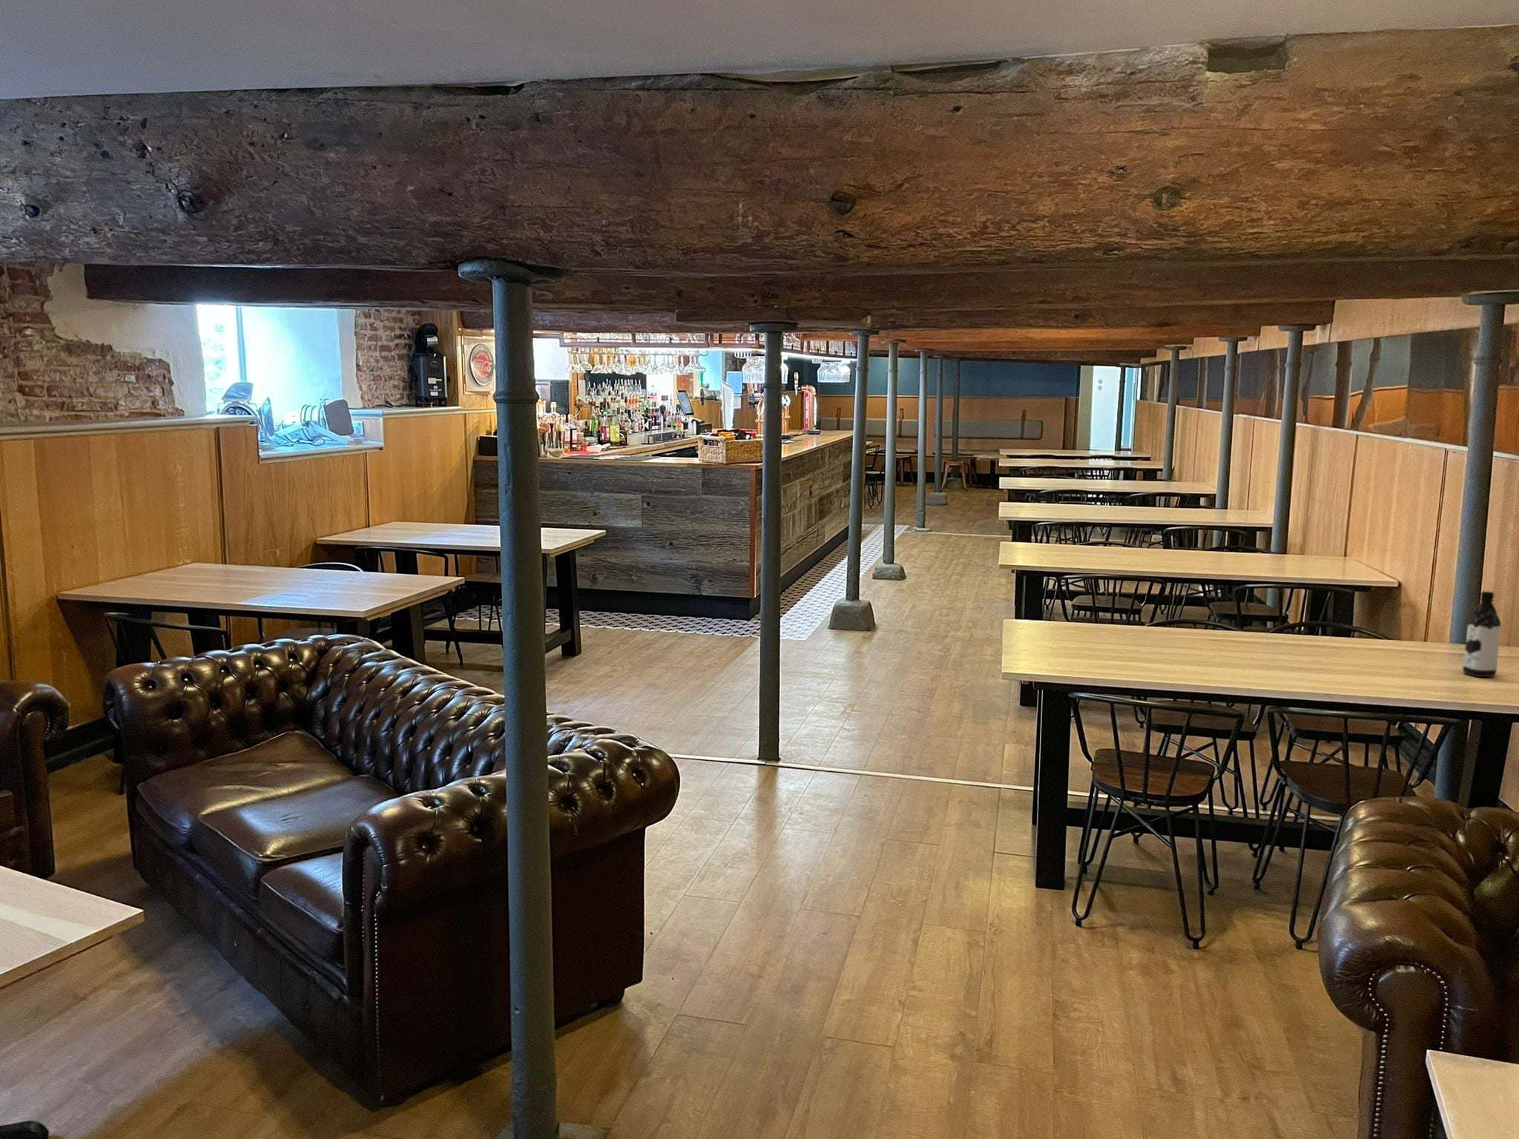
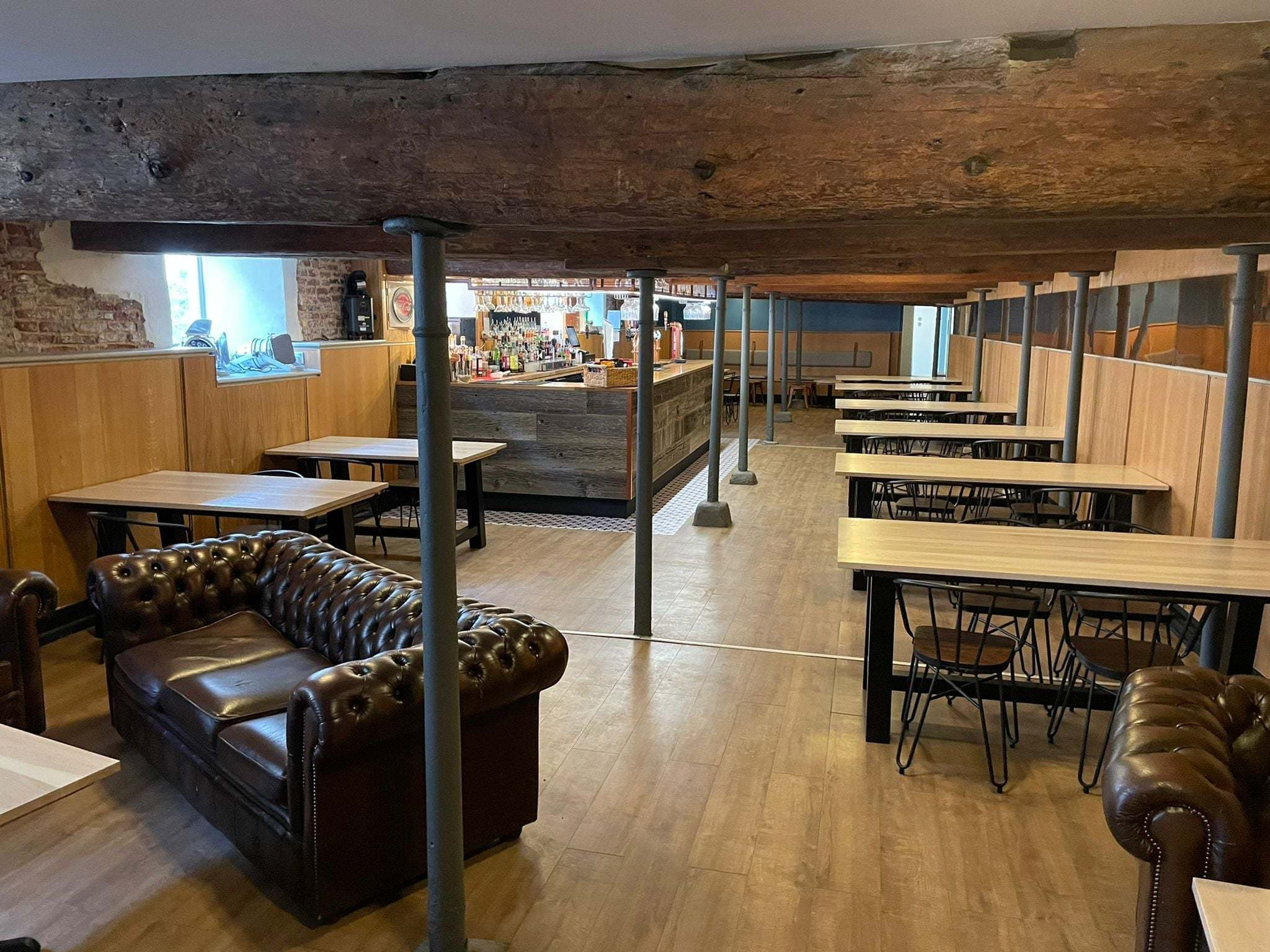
- water bottle (1483, 633)
